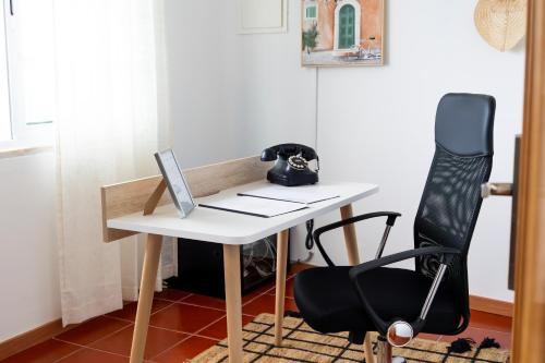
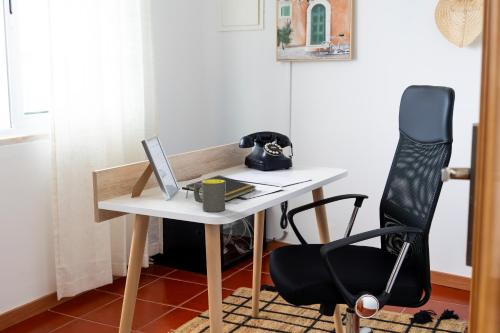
+ mug (208, 194)
+ notepad (225, 187)
